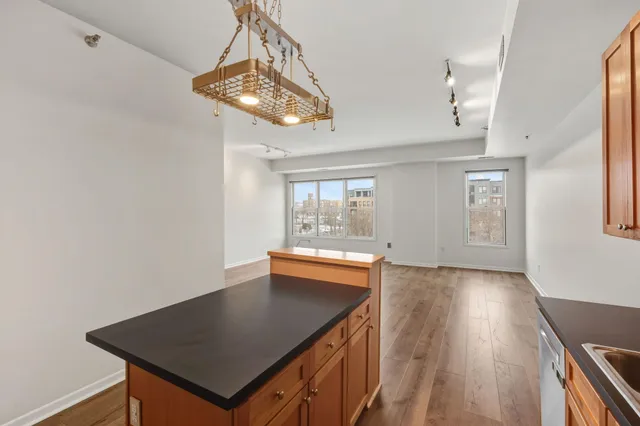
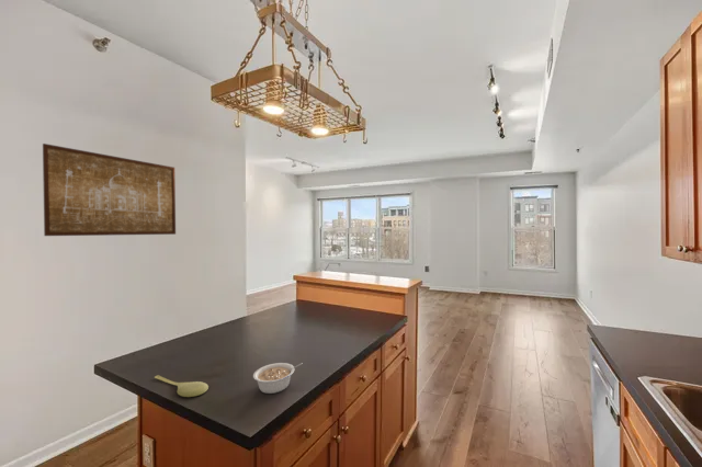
+ wall art (120, 196)
+ spoon (178, 383)
+ legume (275, 376)
